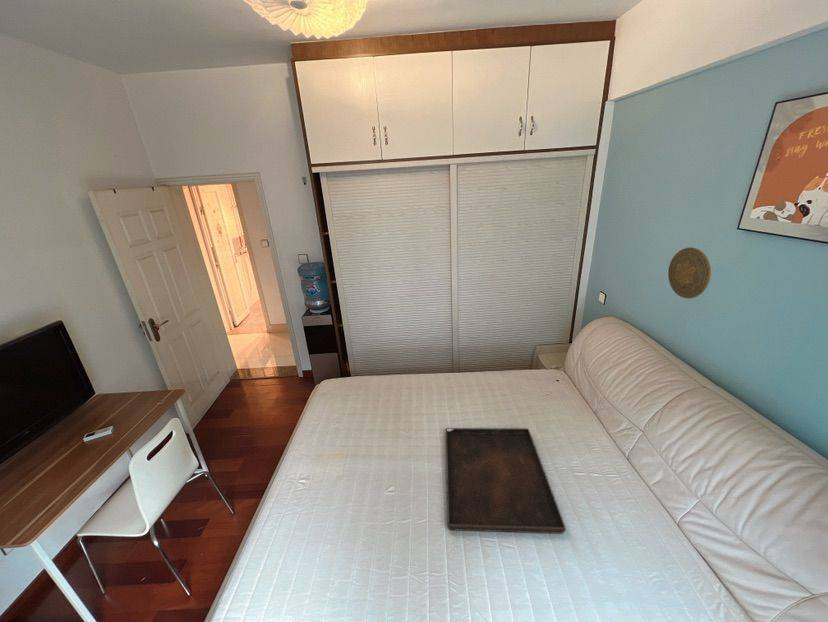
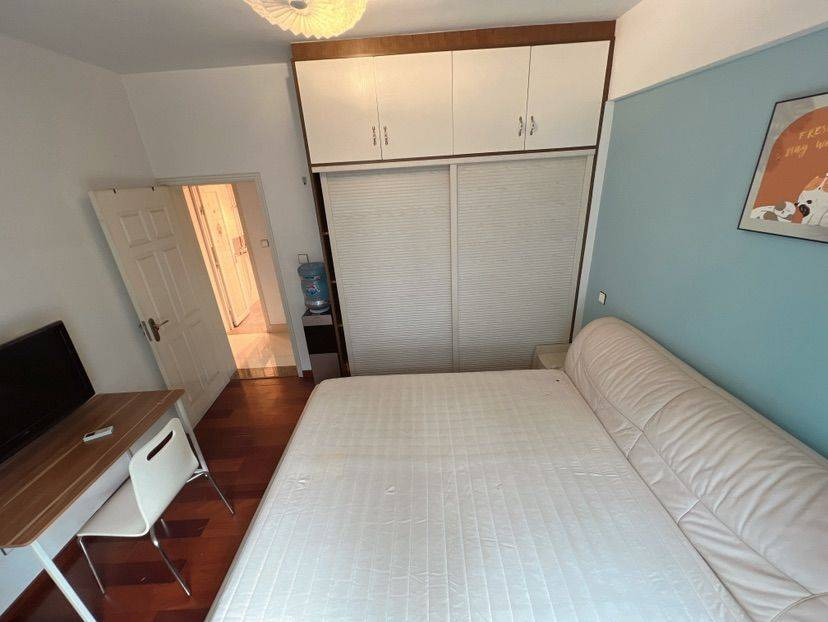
- serving tray (494, 472)
- decorative plate (685, 273)
